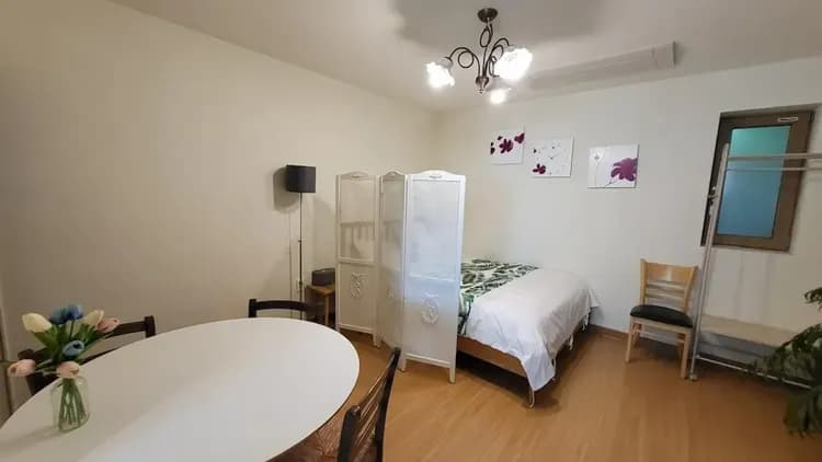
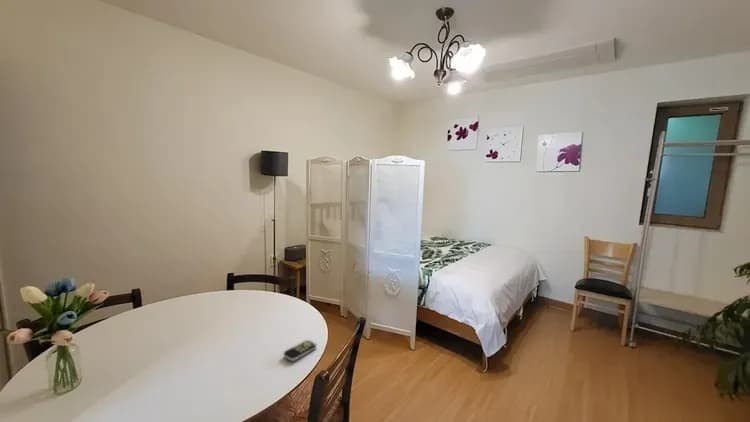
+ remote control (300, 349)
